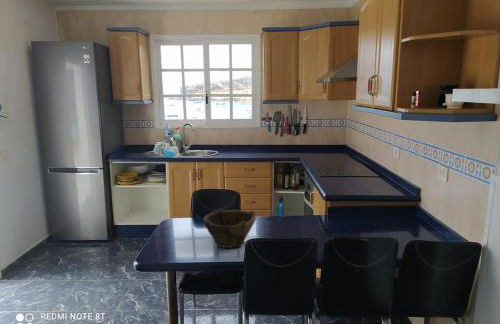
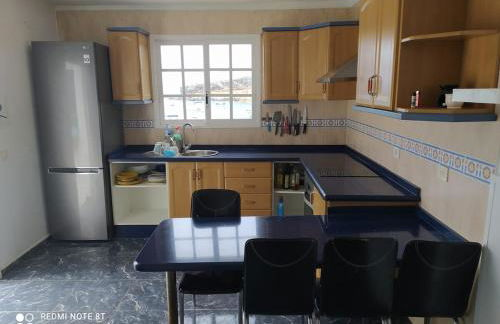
- bowl (230, 228)
